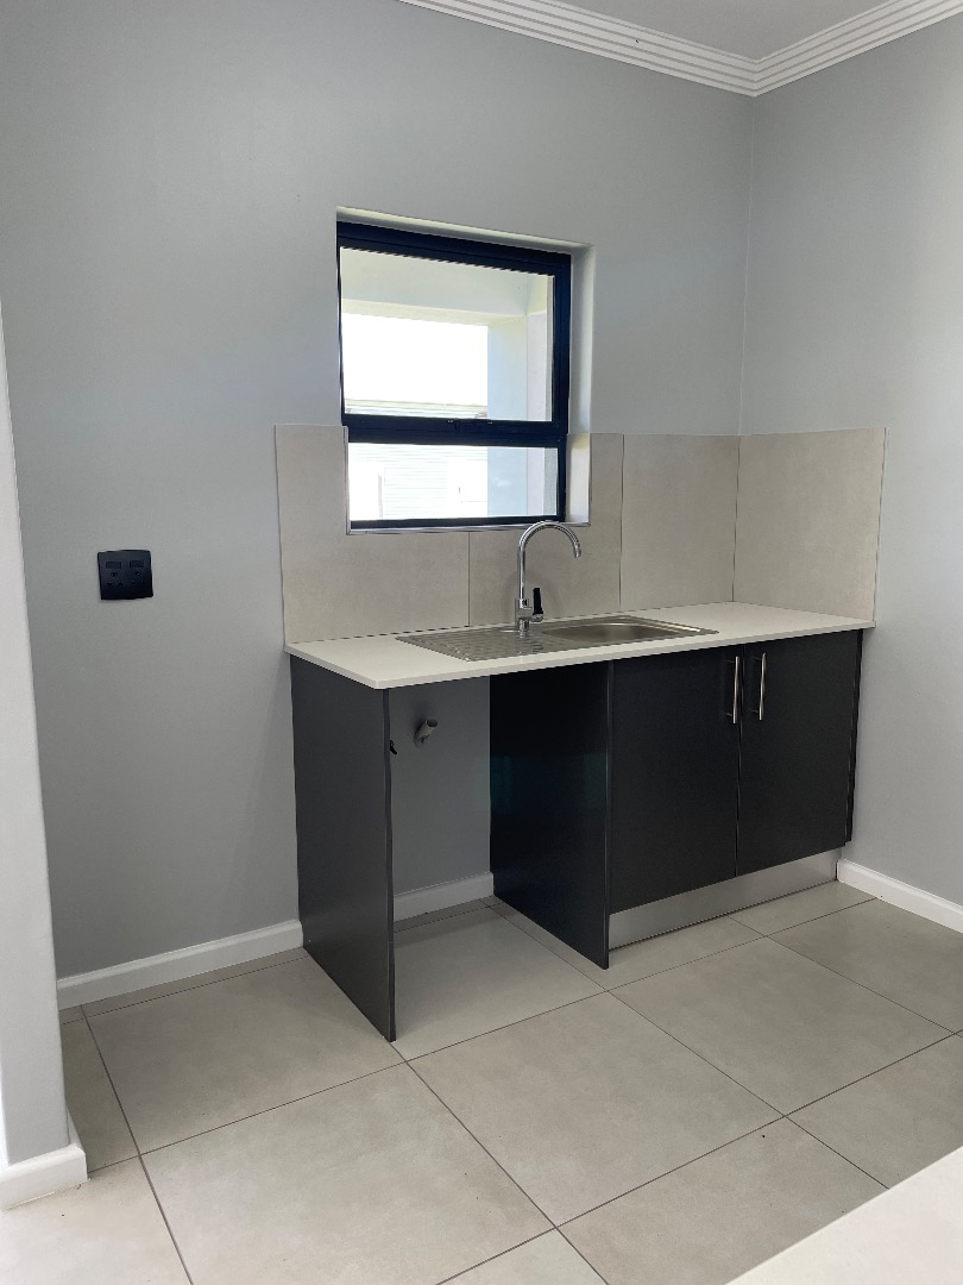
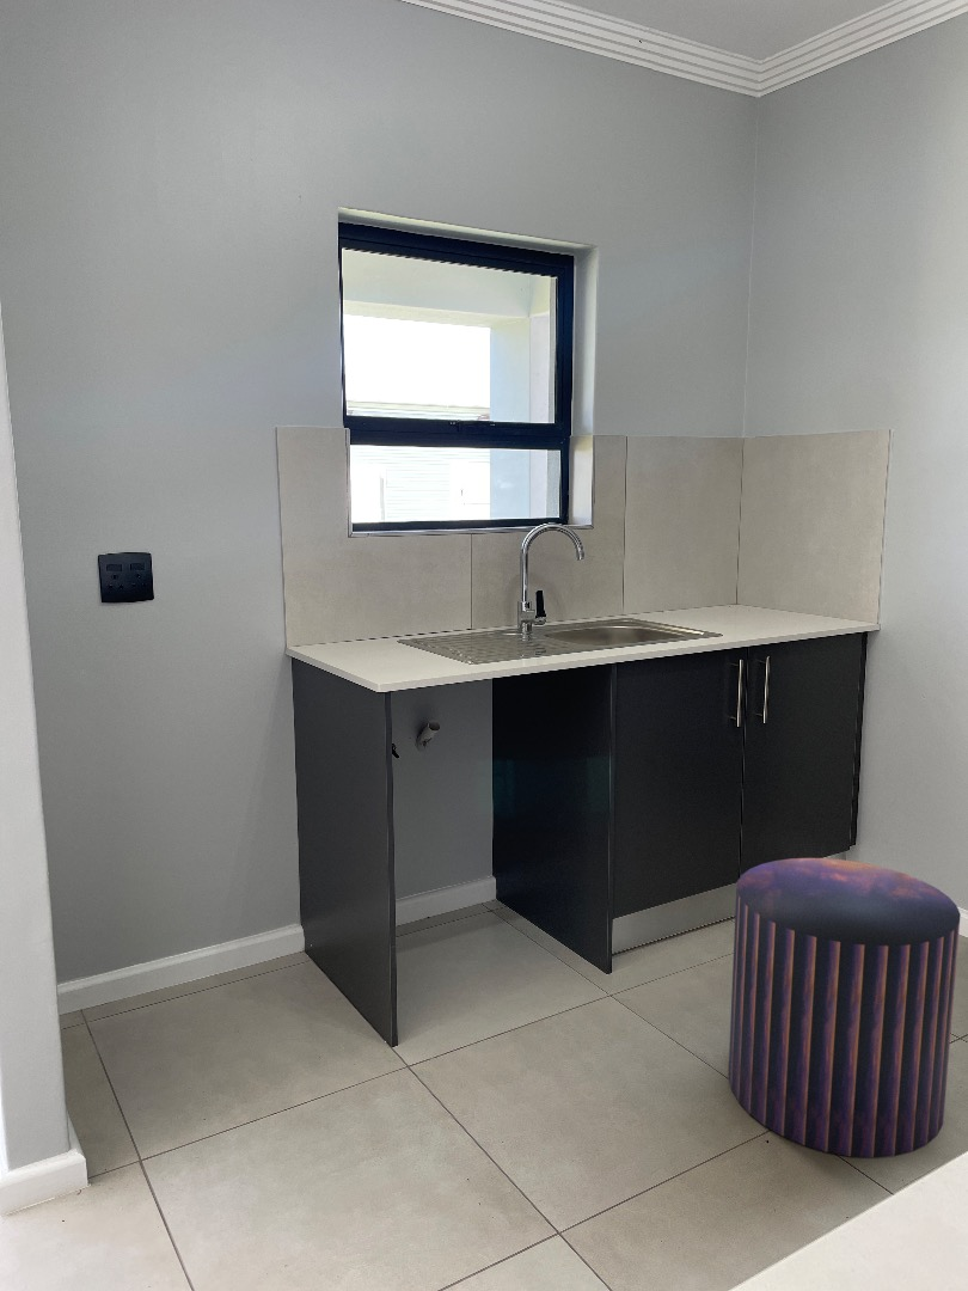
+ stool (838, 995)
